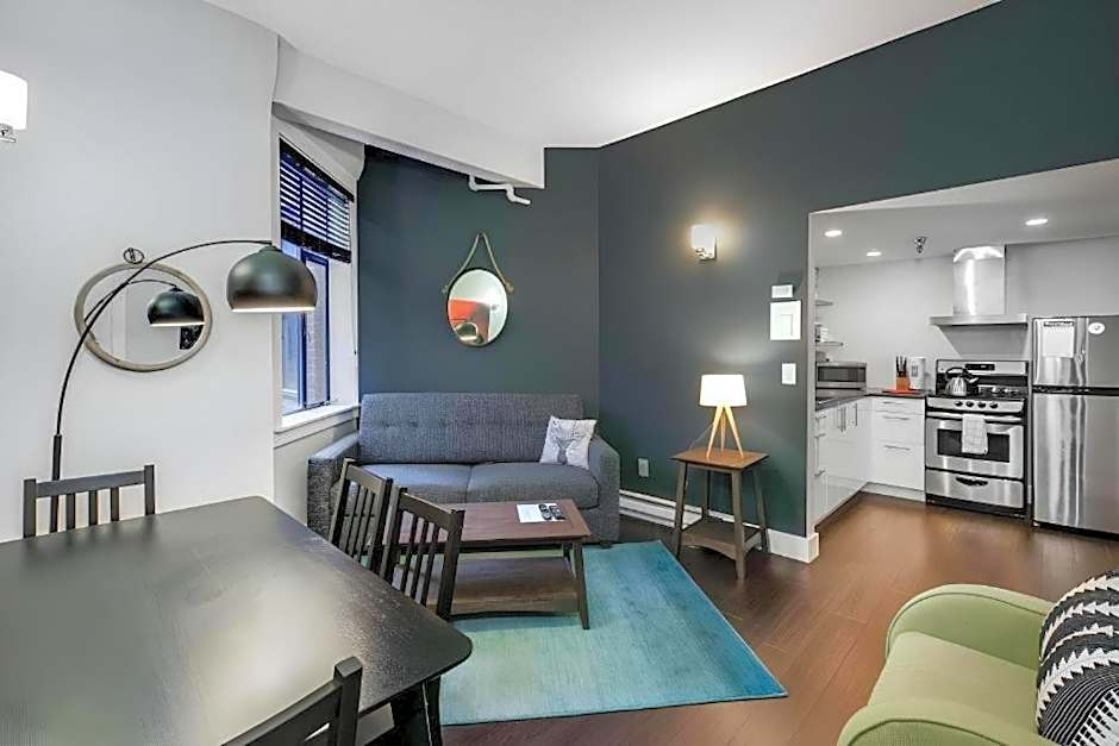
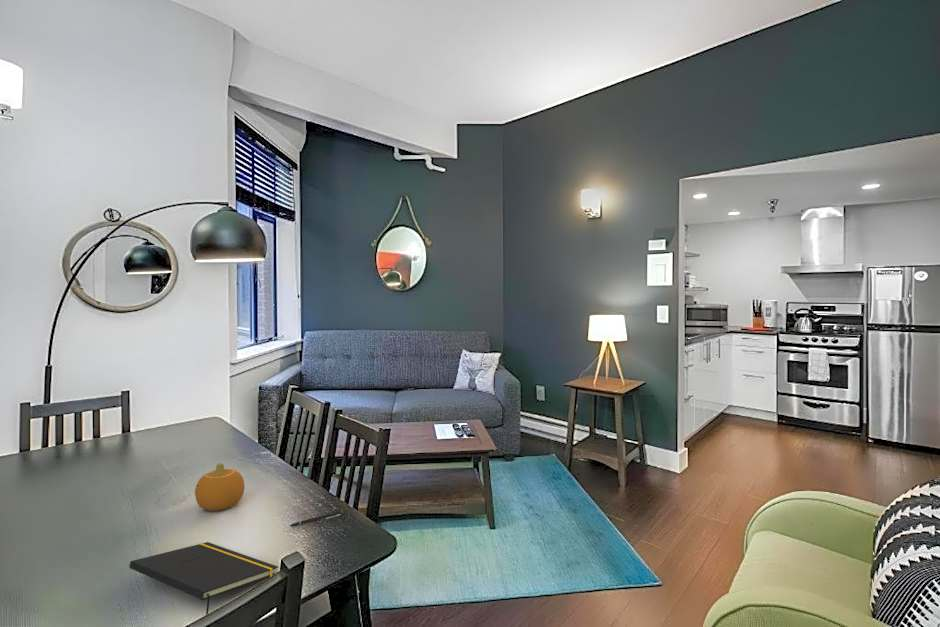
+ notepad (205, 567)
+ pen (317, 518)
+ fruit (220, 484)
